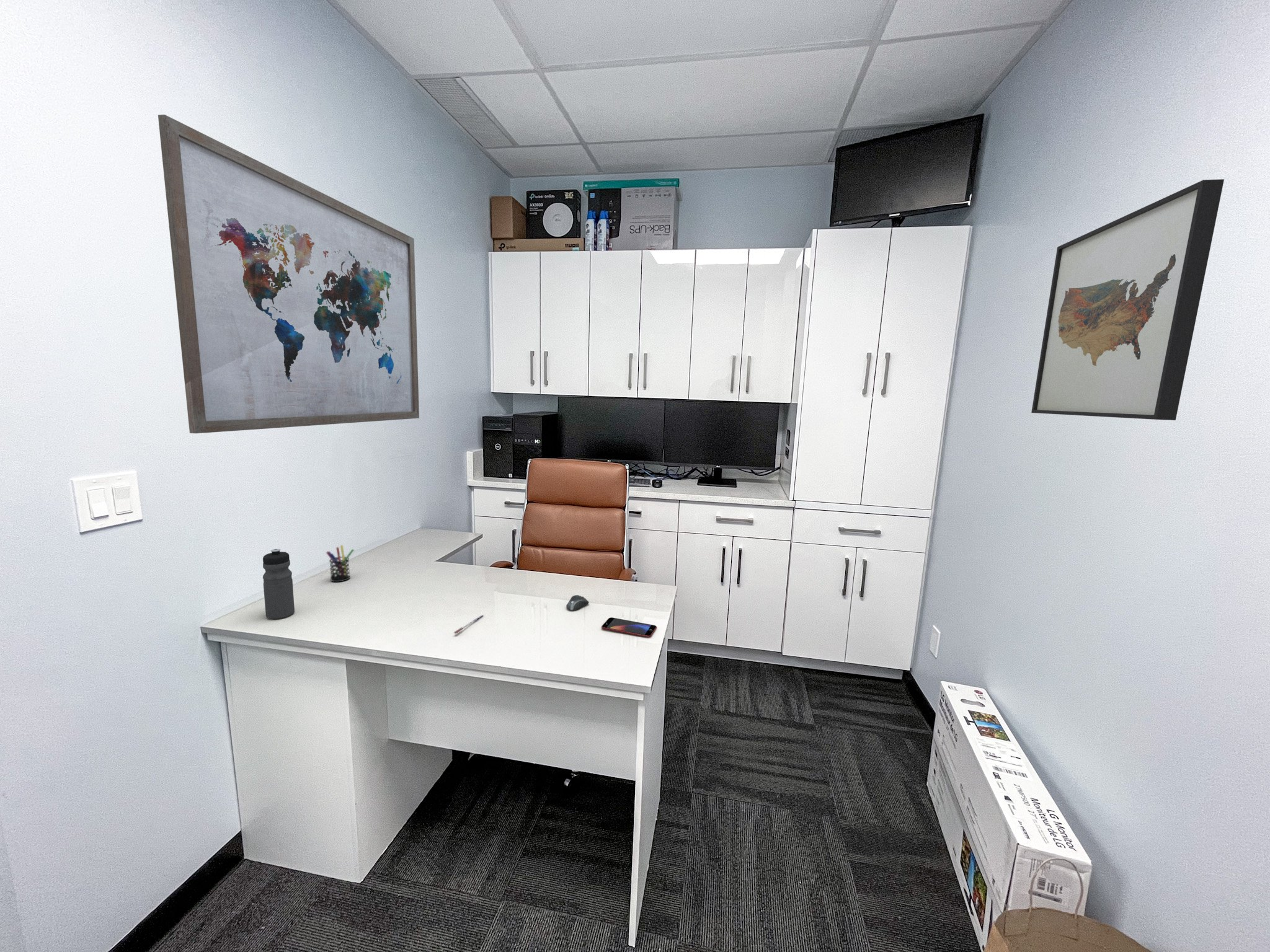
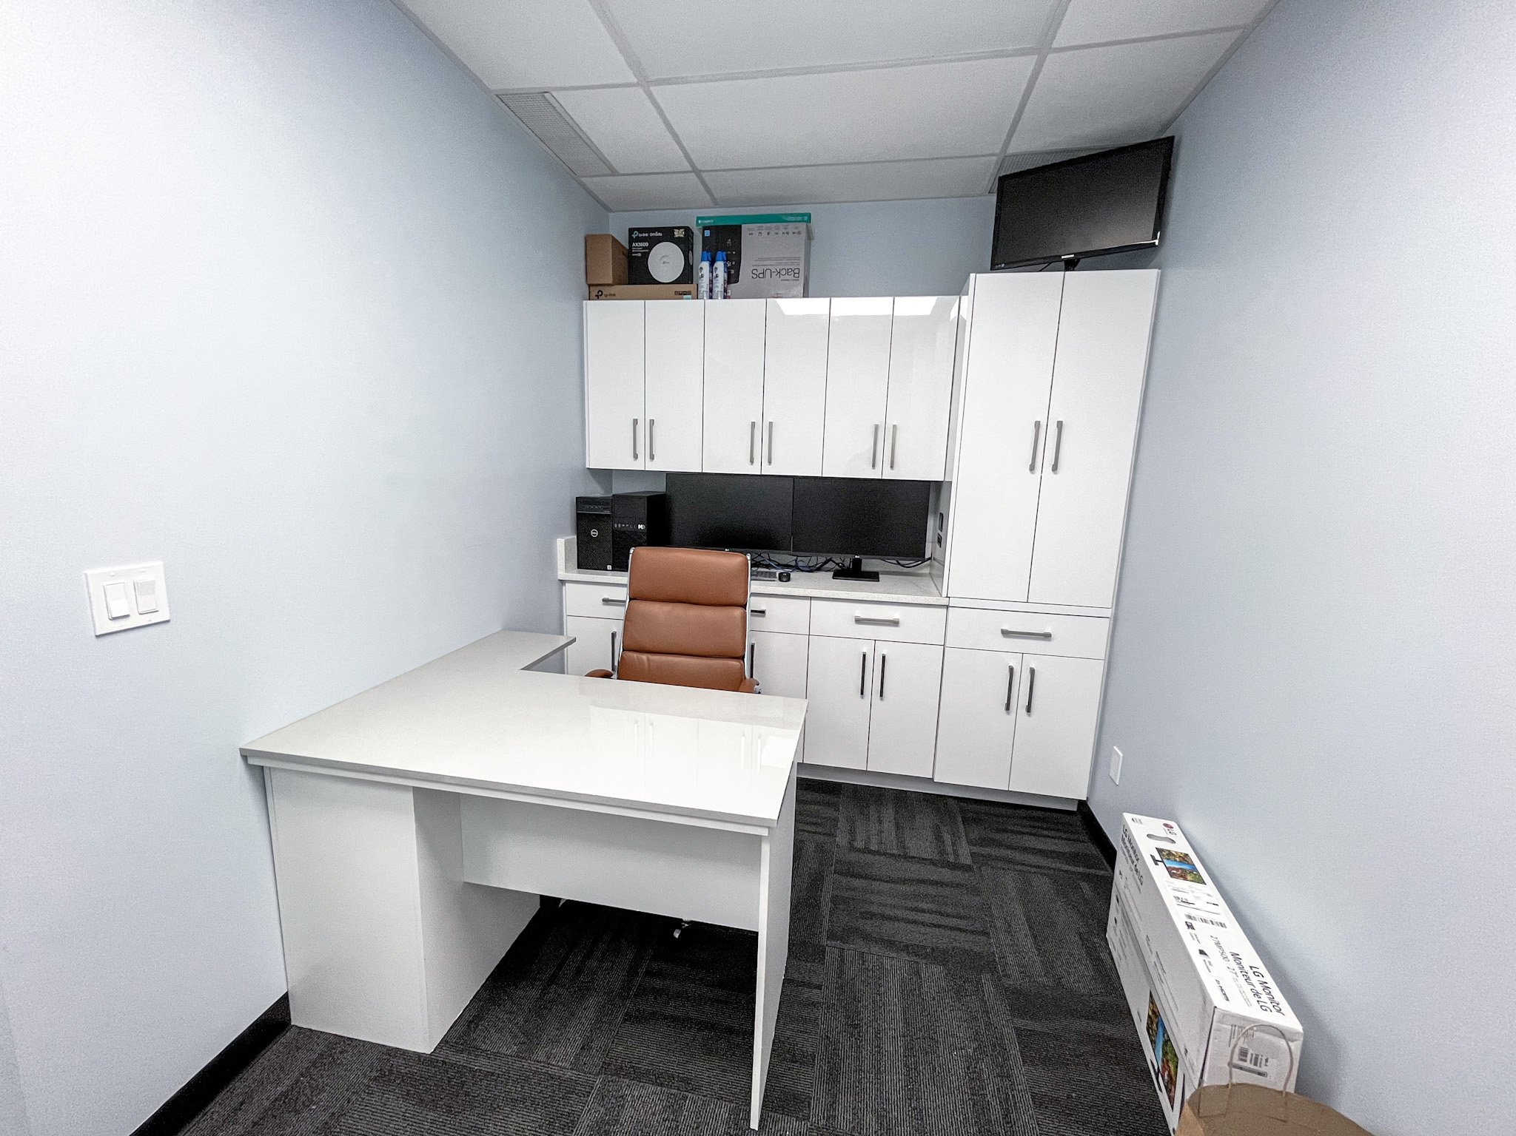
- wall art (1108, 320)
- pen holder (341, 562)
- water bottle (278, 582)
- pen (469, 623)
- wall art (328, 312)
- smartphone (629, 627)
- computer mouse (577, 601)
